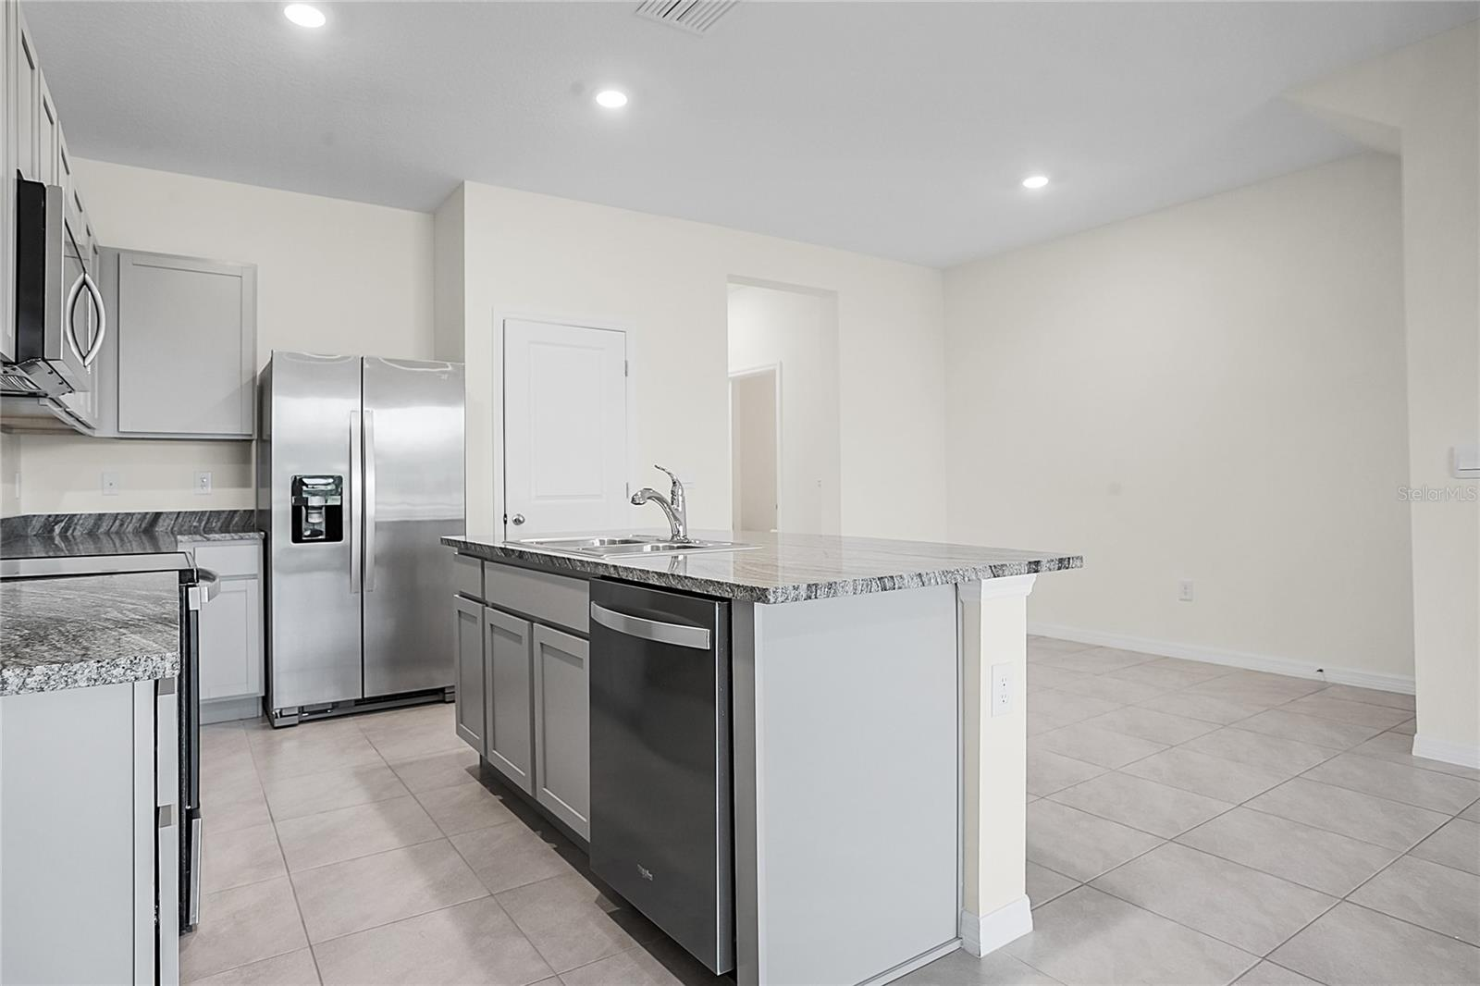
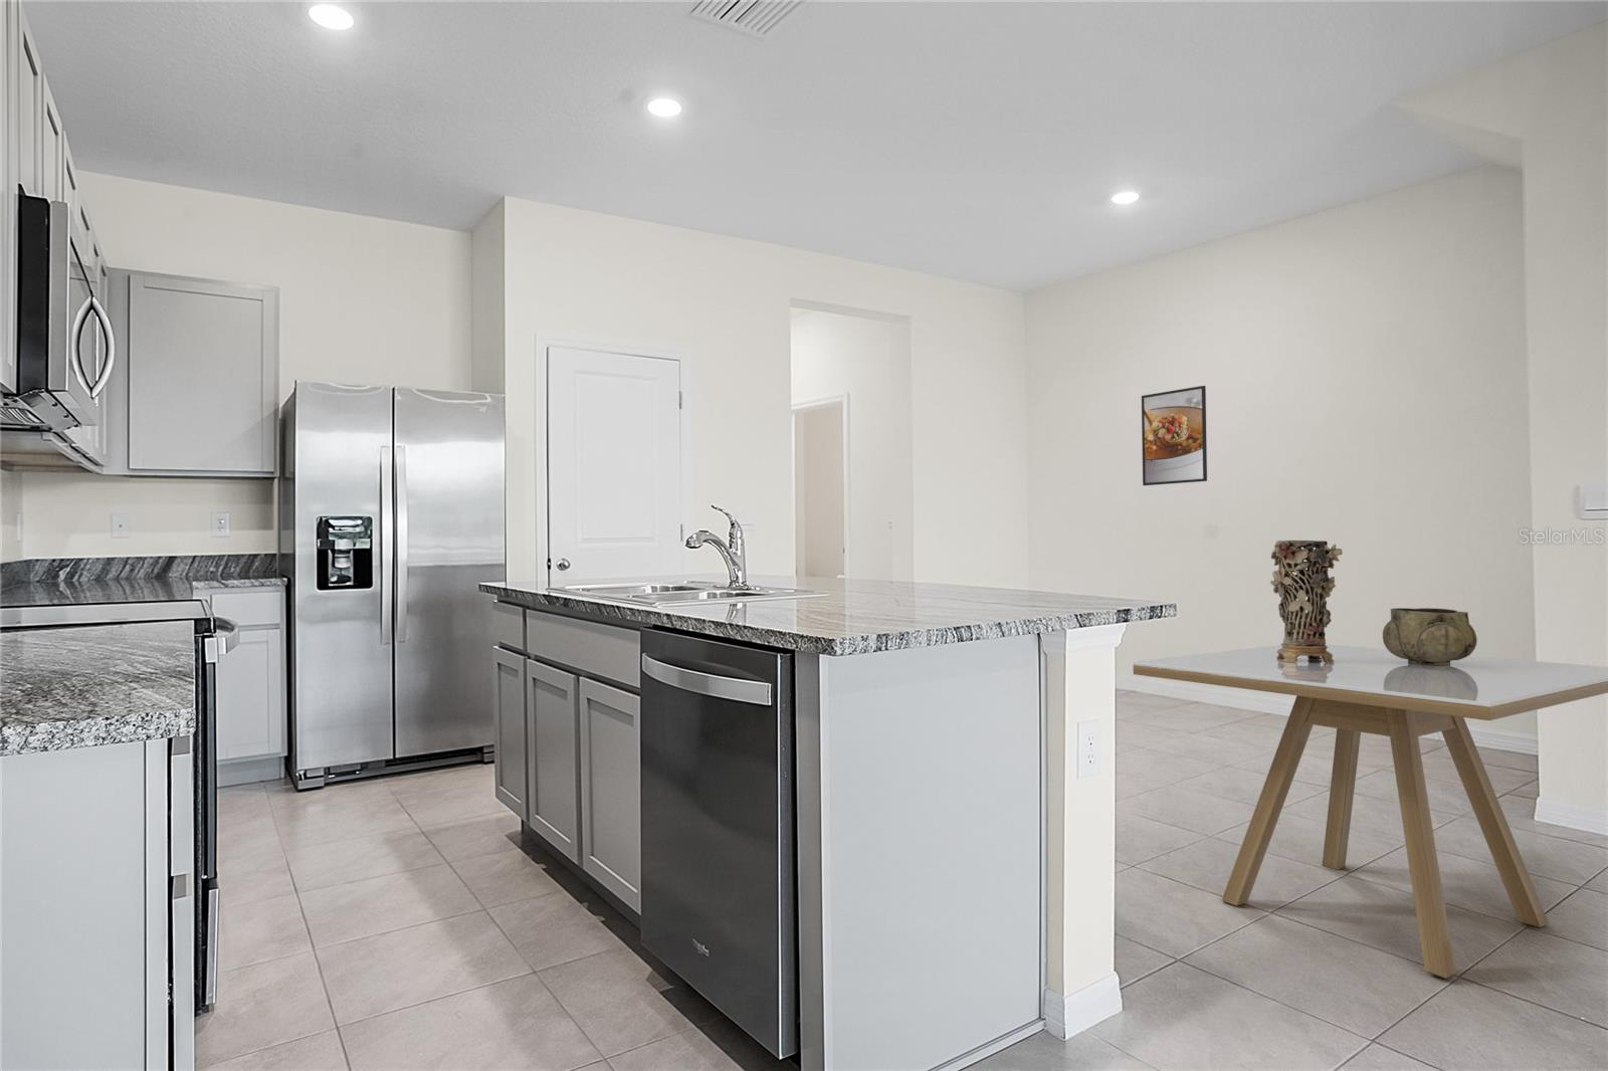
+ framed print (1173, 437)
+ decorative bowl (1429, 635)
+ decorative vase (1301, 600)
+ dining table (1396, 787)
